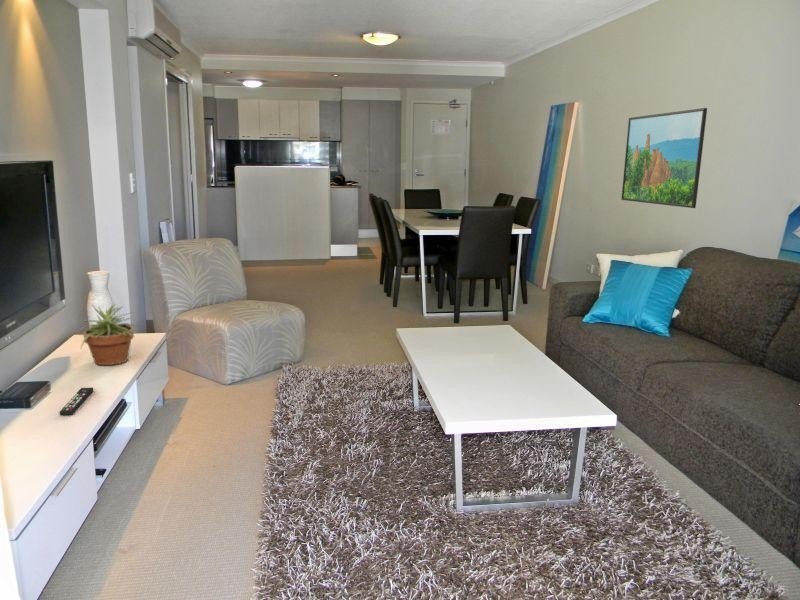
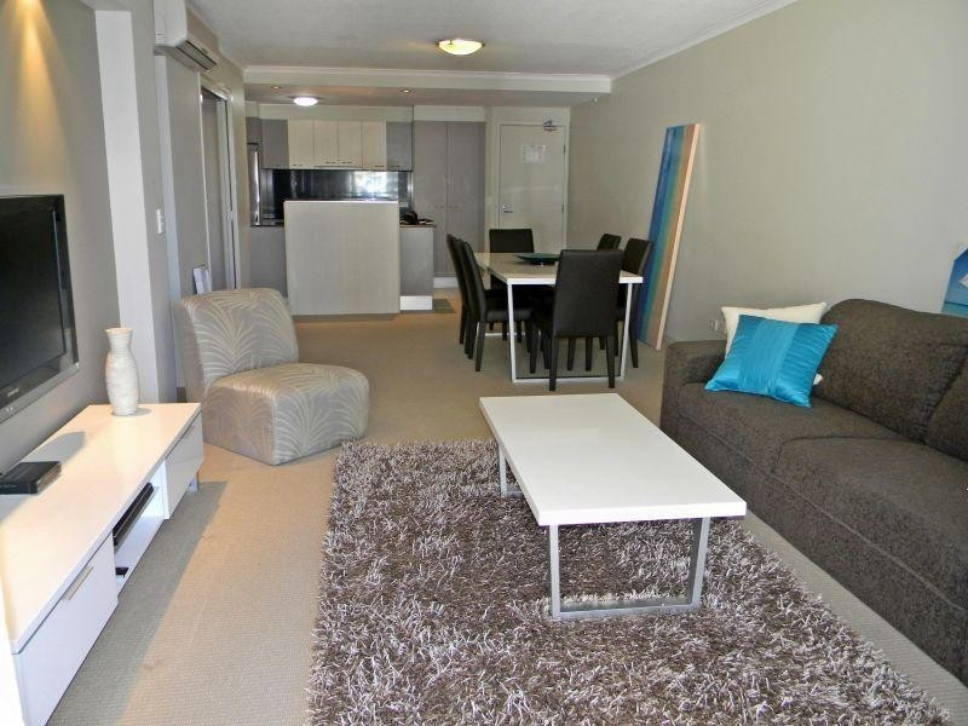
- remote control (77, 400)
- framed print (659, 159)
- potted plant (107, 332)
